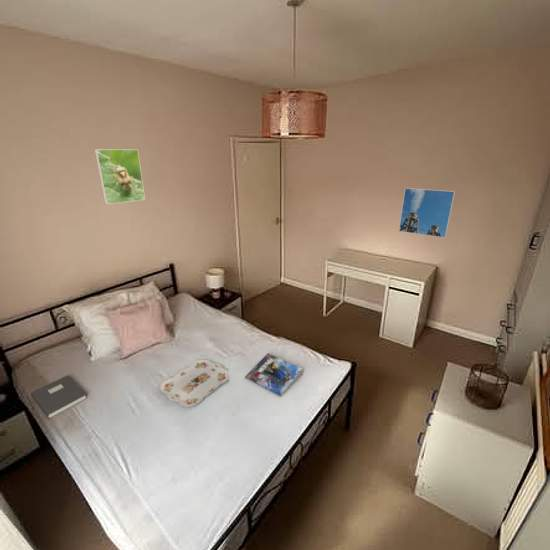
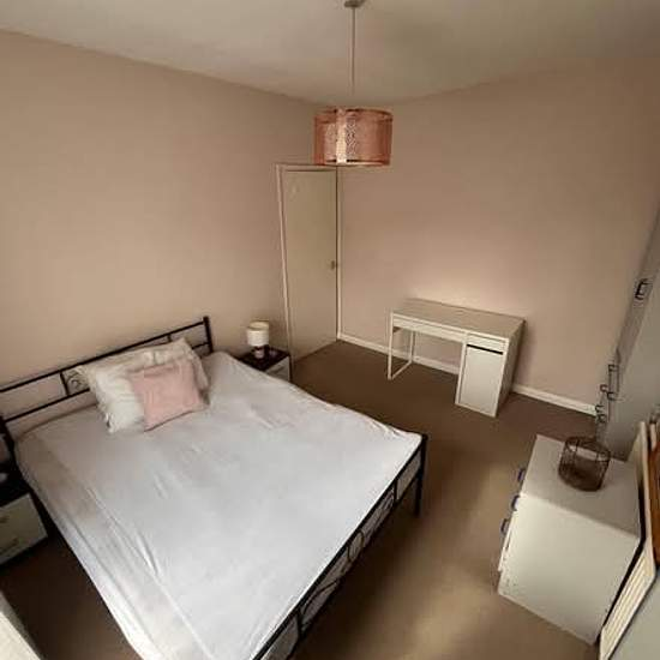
- book (58, 395)
- magazine (274, 372)
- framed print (121, 176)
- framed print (425, 212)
- serving tray (196, 381)
